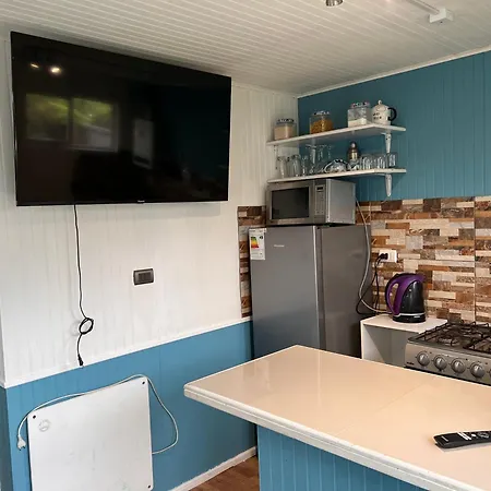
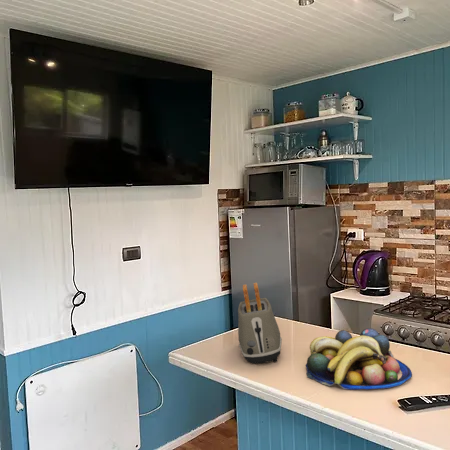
+ toaster (259, 318)
+ fruit bowl (357, 352)
